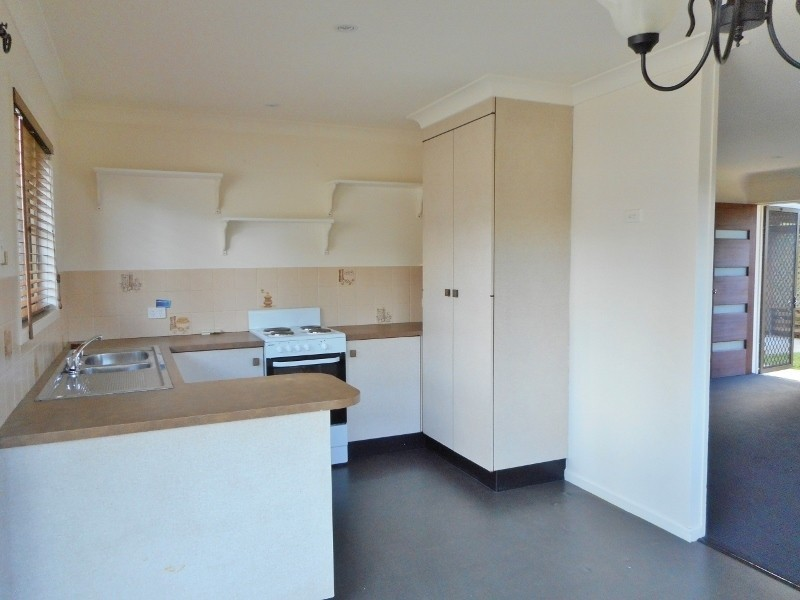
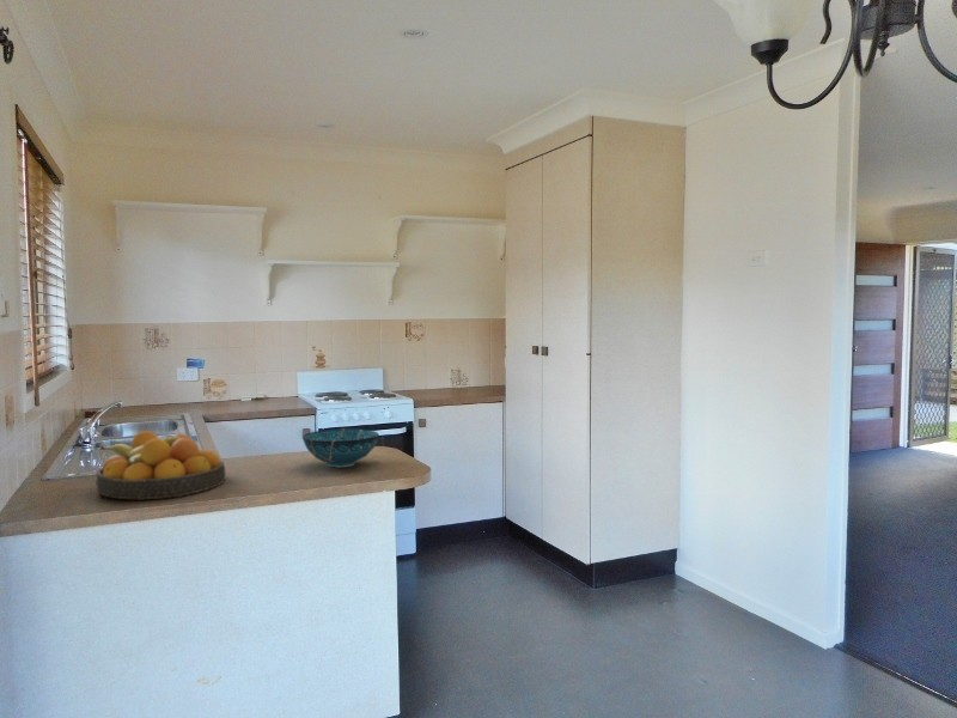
+ fruit bowl (161, 458)
+ decorative bowl (341, 449)
